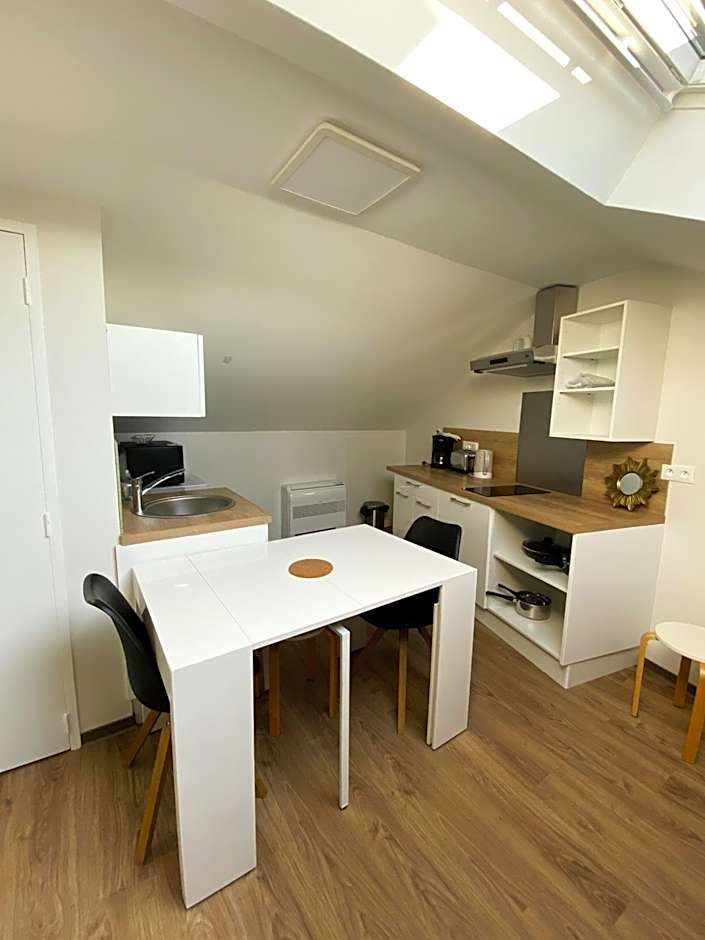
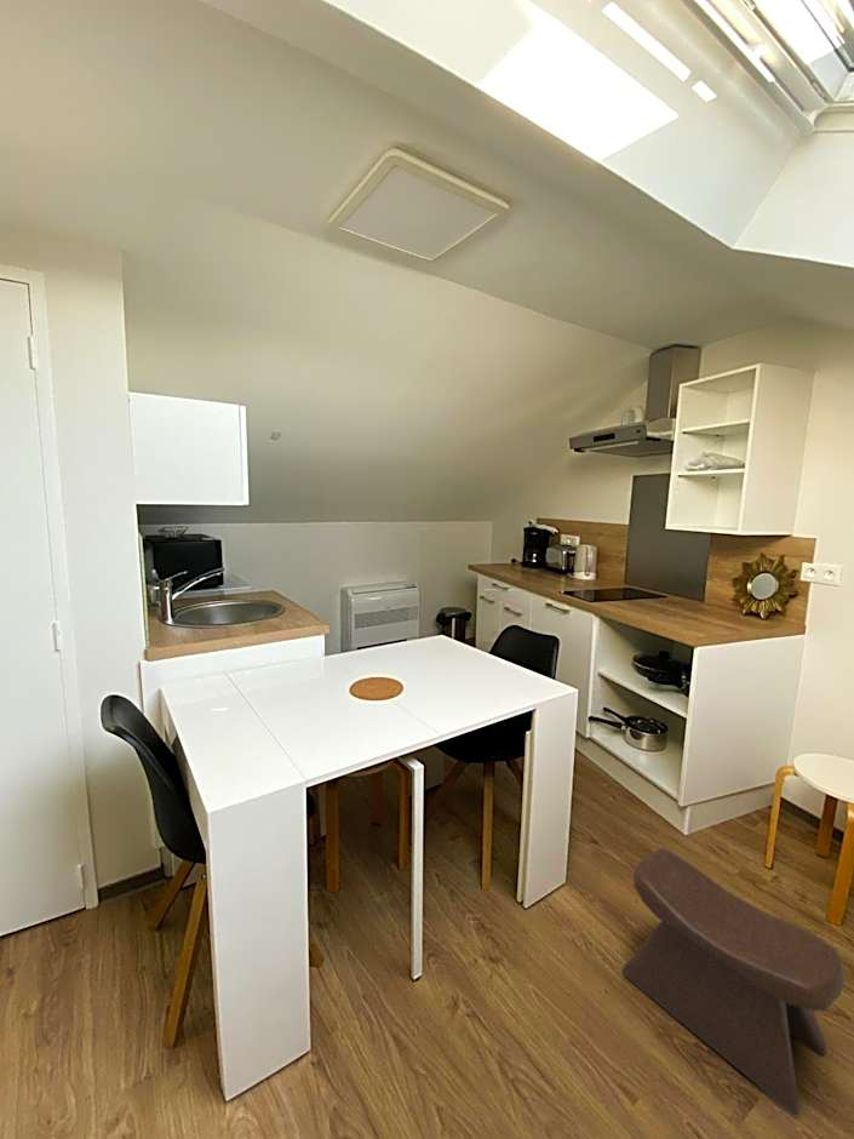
+ stool (723, 958)
